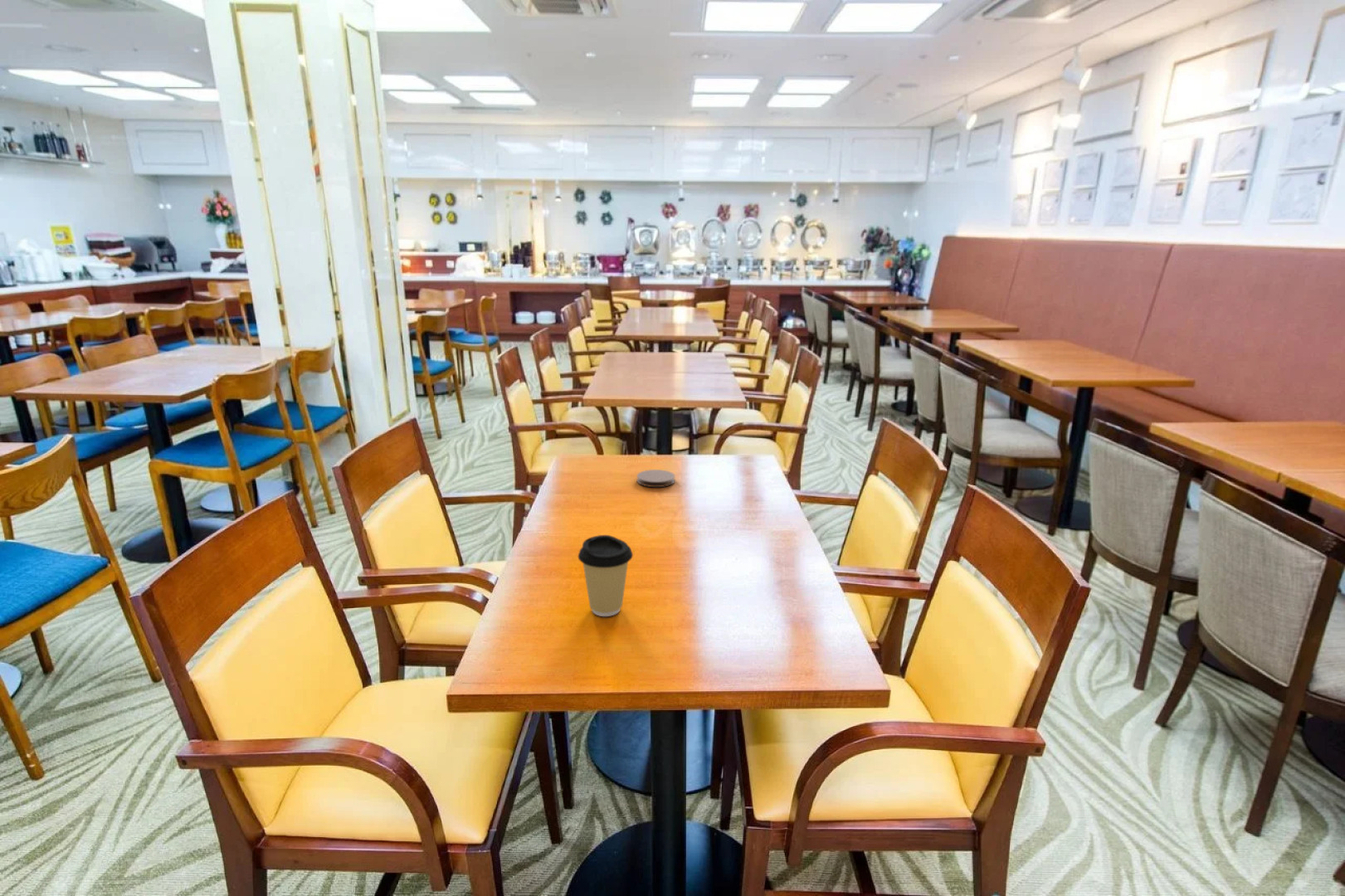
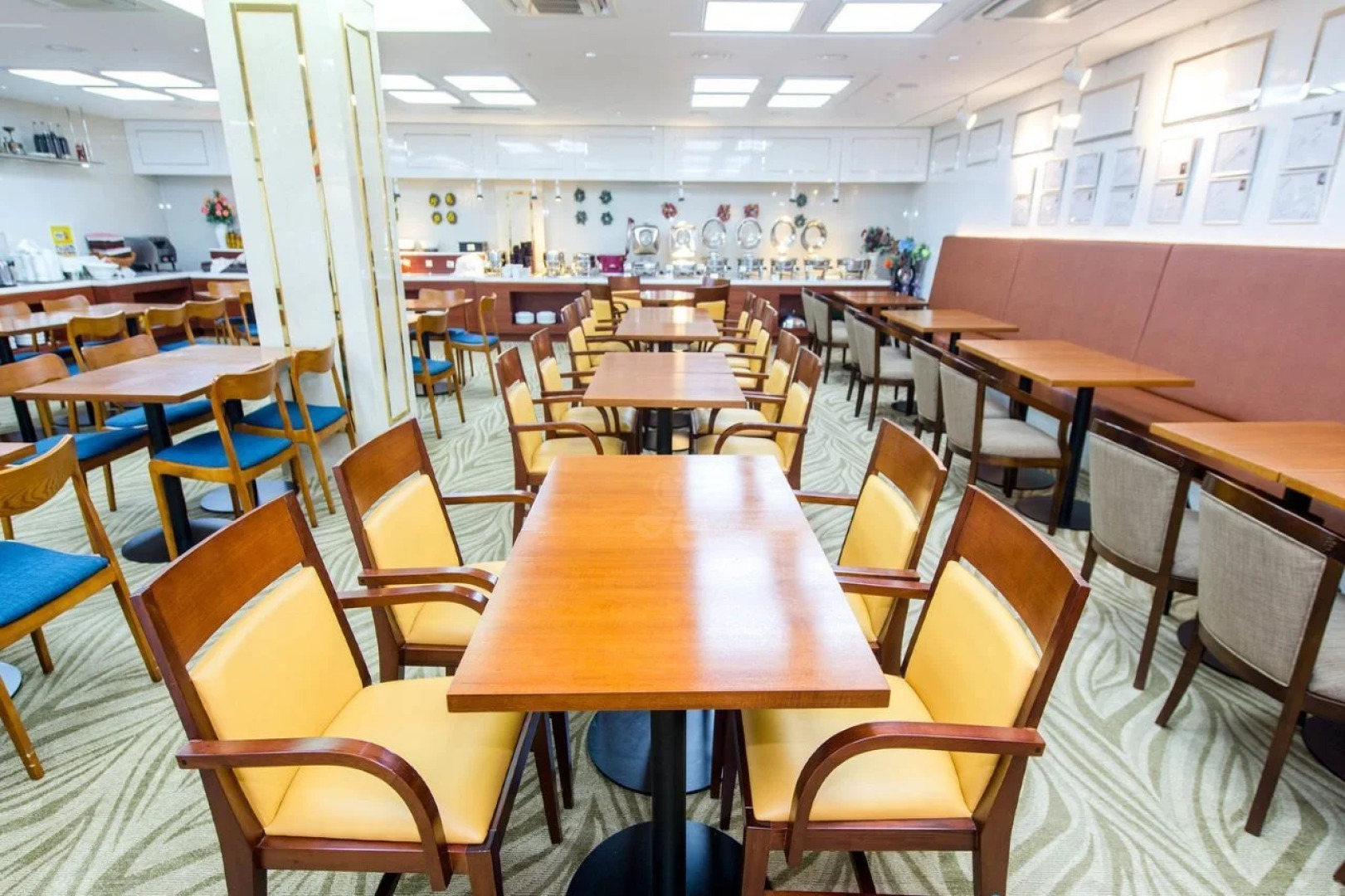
- coaster (655, 478)
- coffee cup (606, 577)
